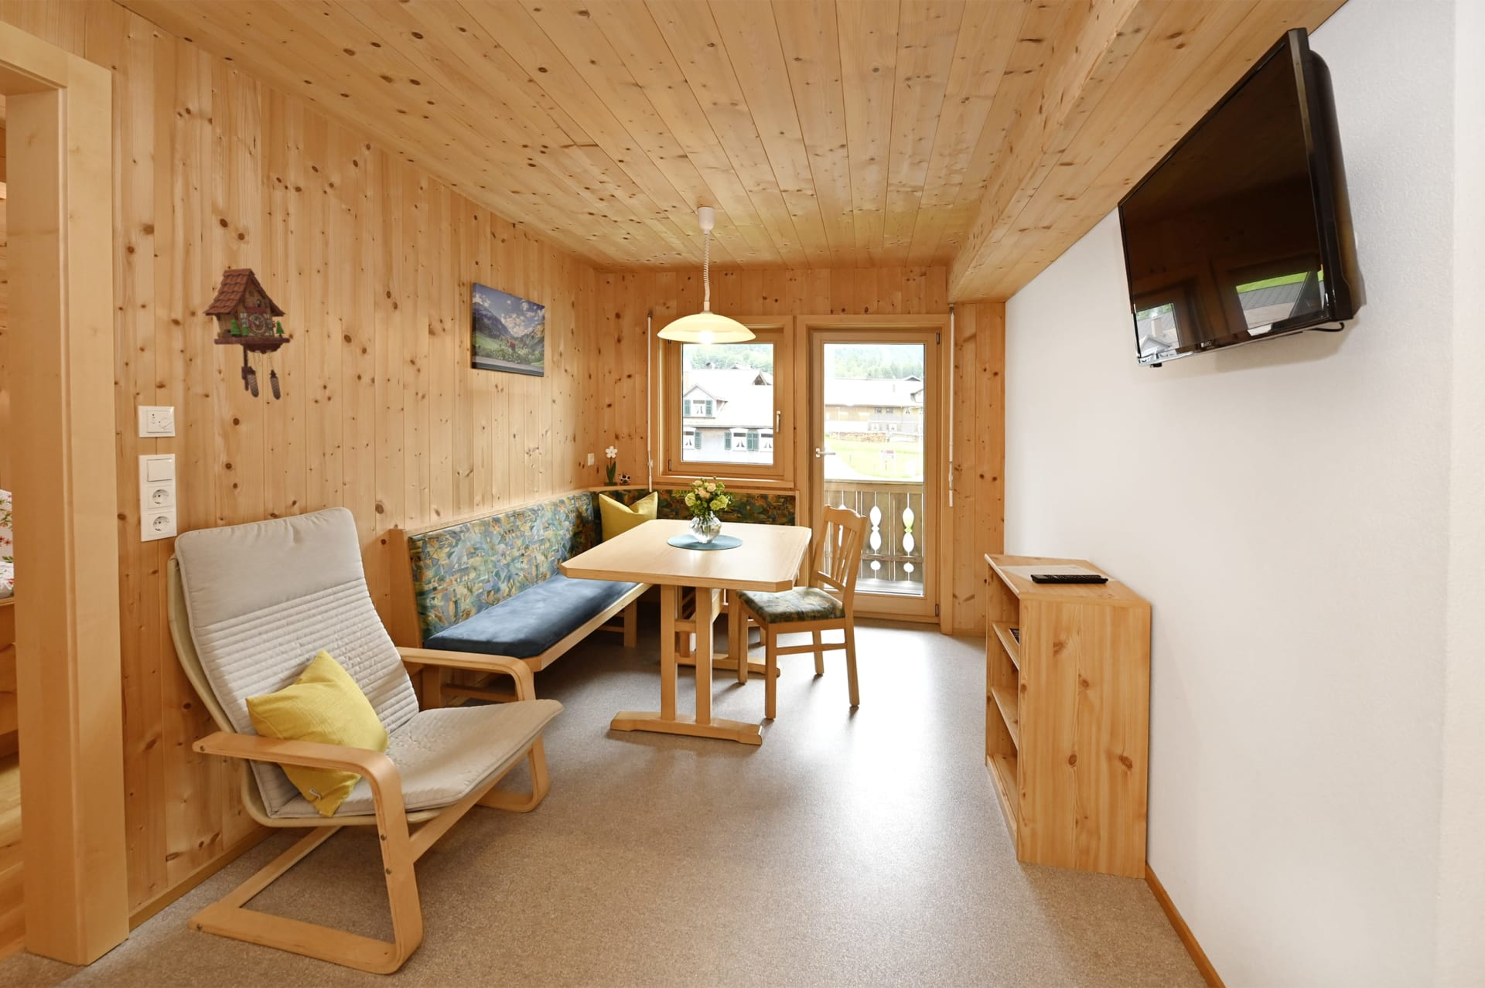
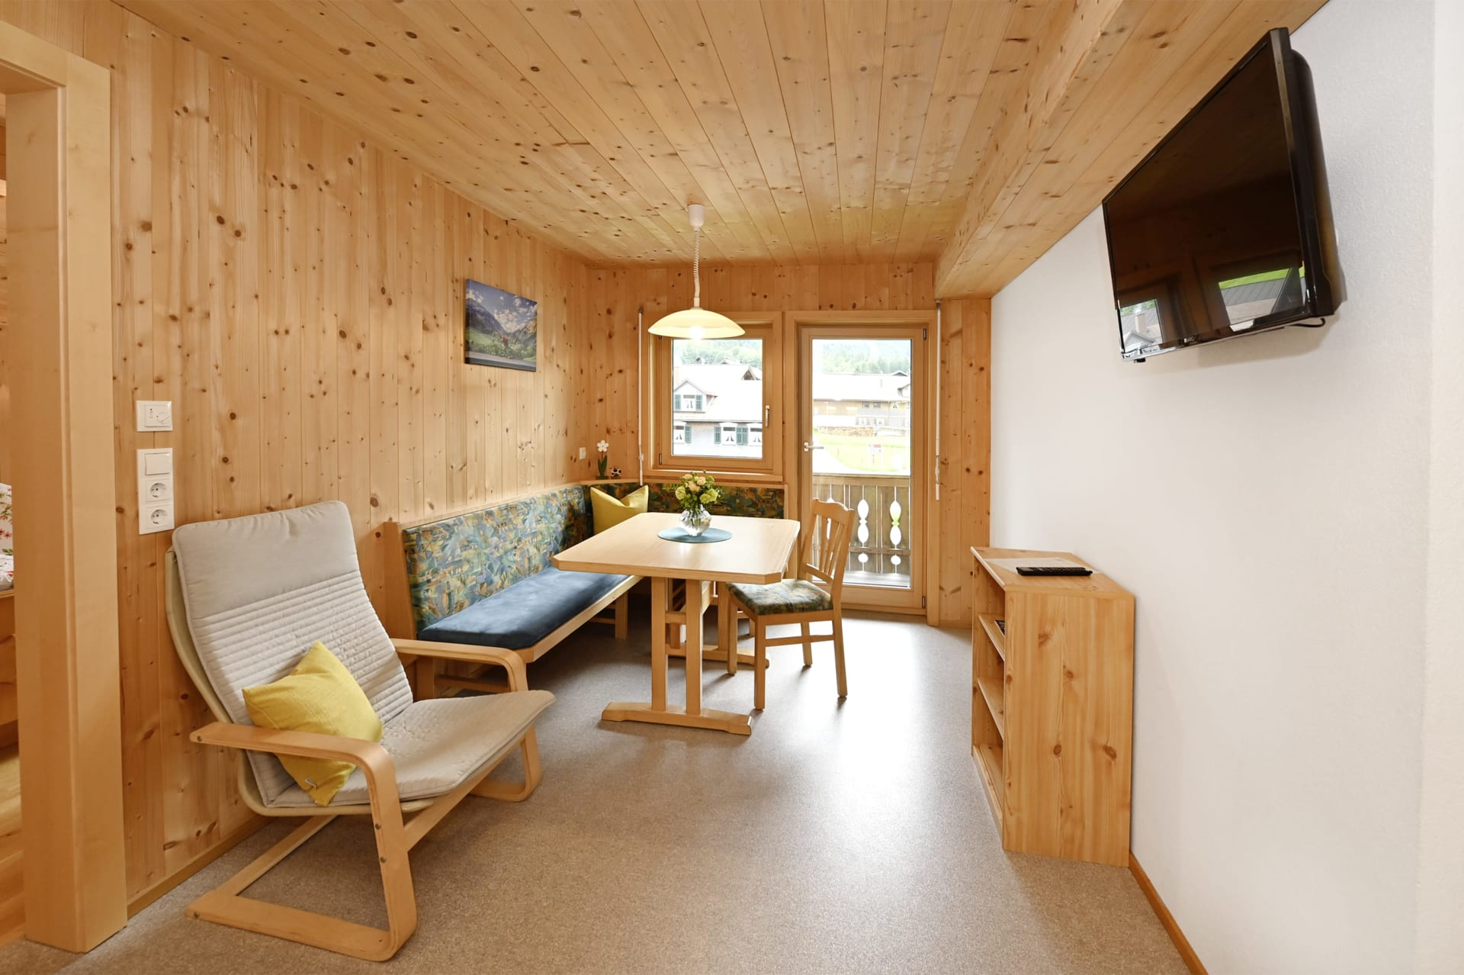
- cuckoo clock (249, 334)
